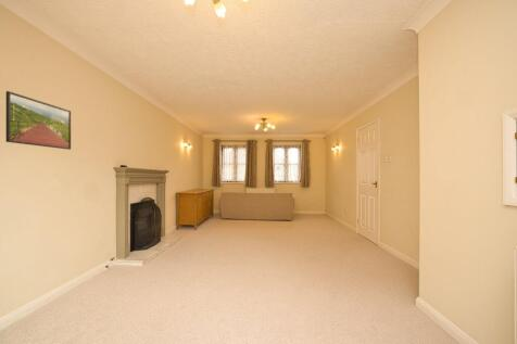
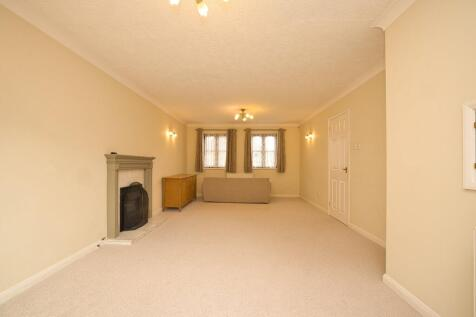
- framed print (42, 124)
